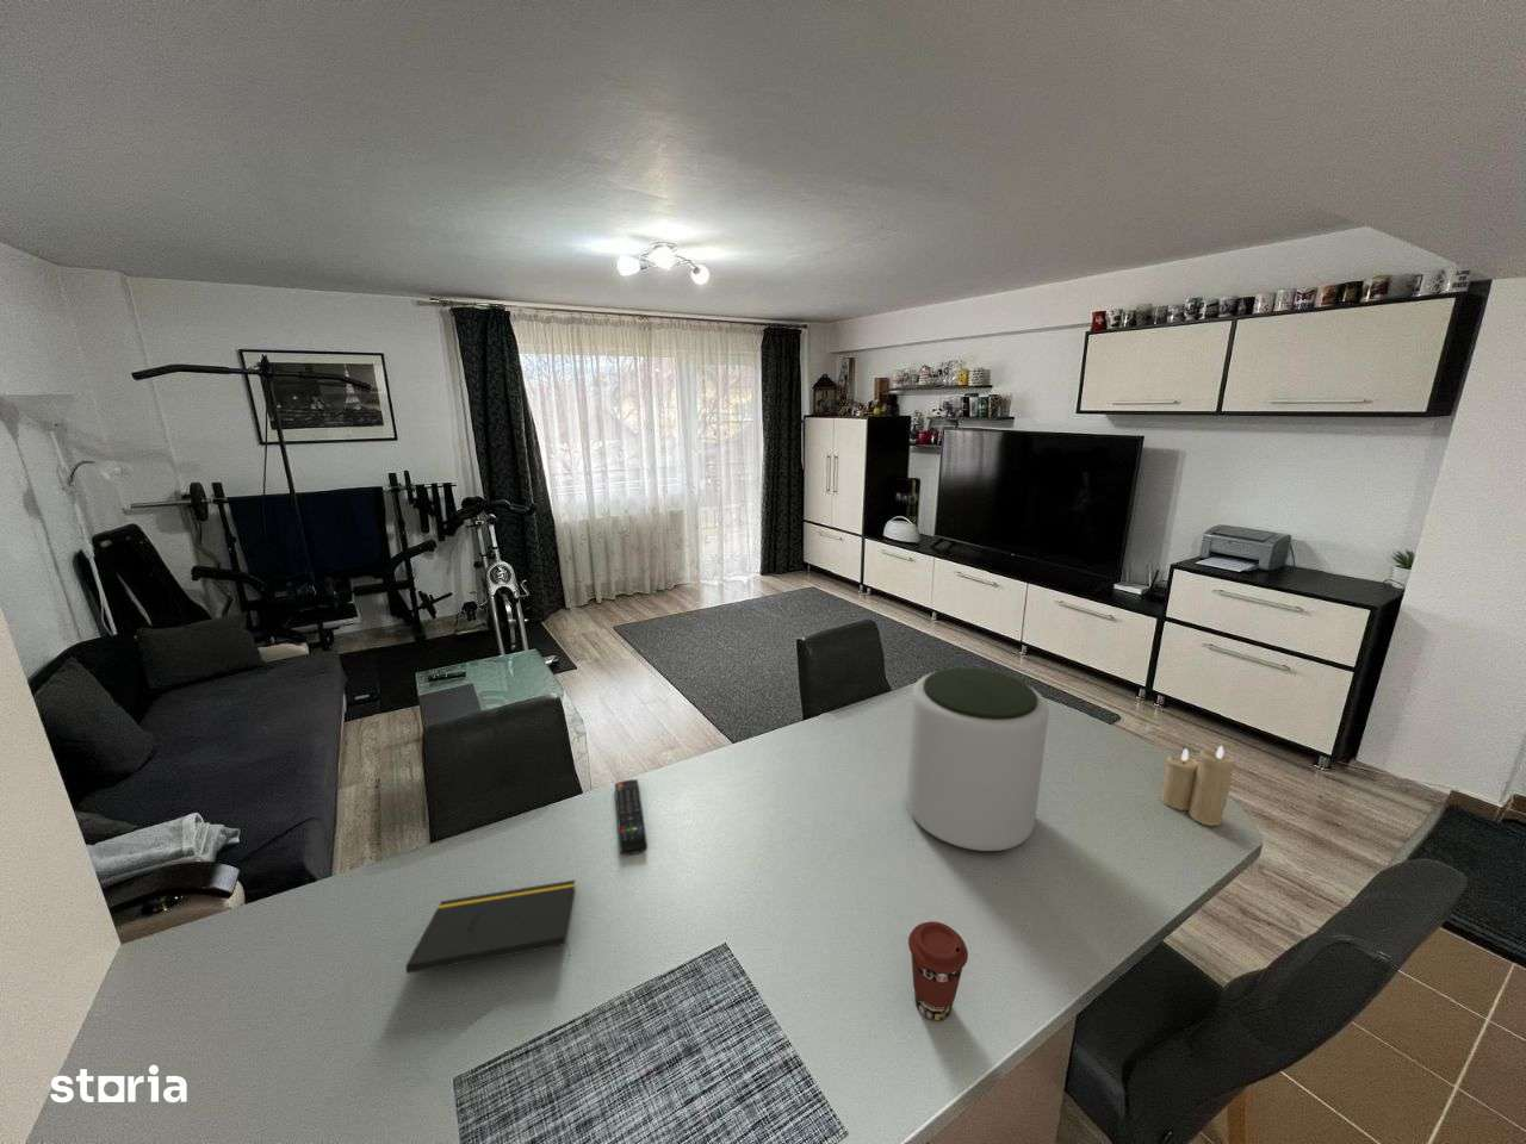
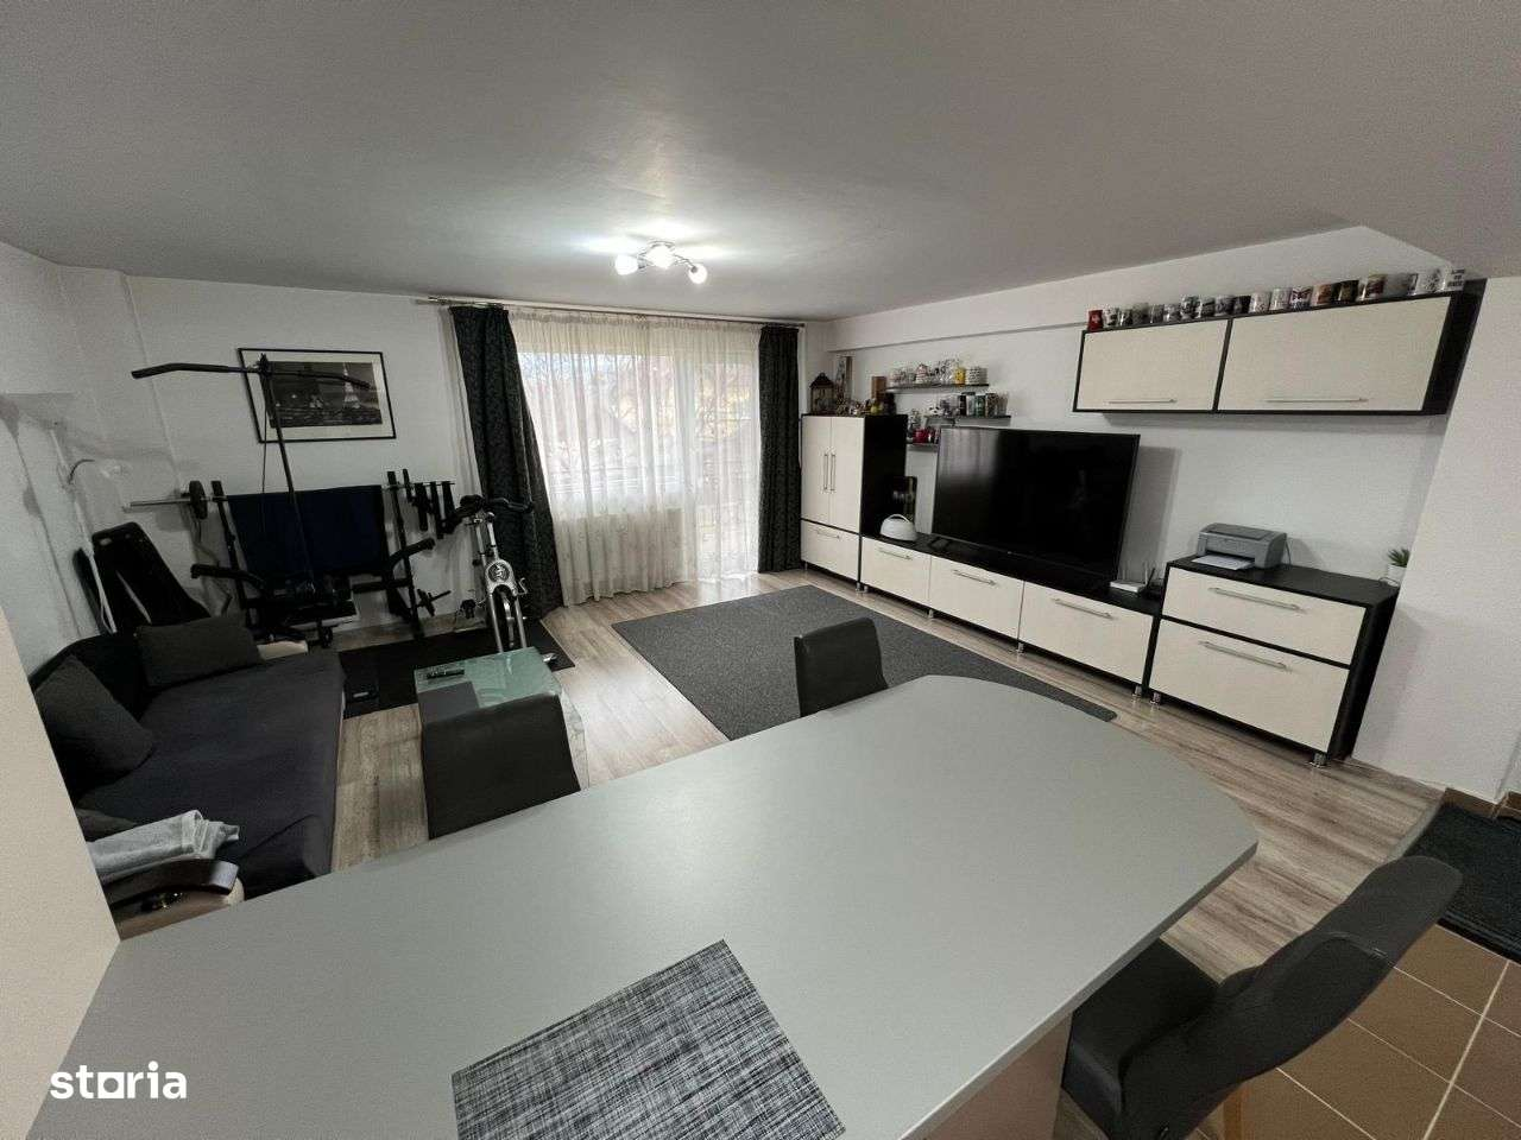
- remote control (630, 814)
- candle (1196, 775)
- notepad (499, 922)
- coffee cup (935, 971)
- plant pot (973, 753)
